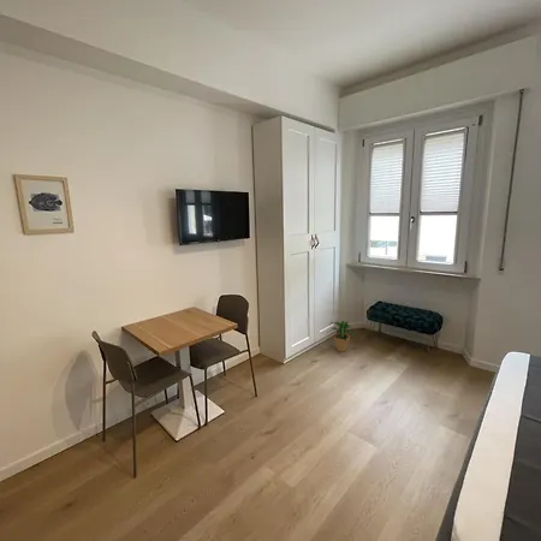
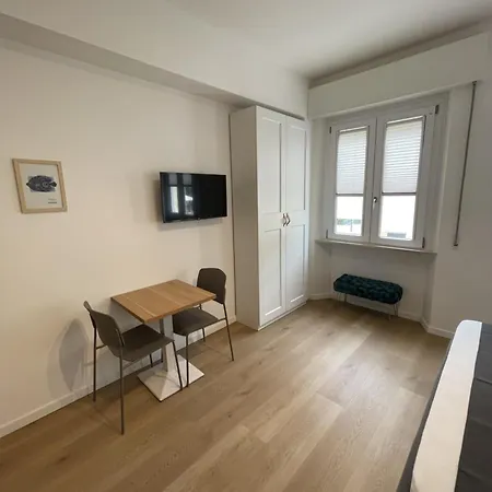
- potted plant (341, 337)
